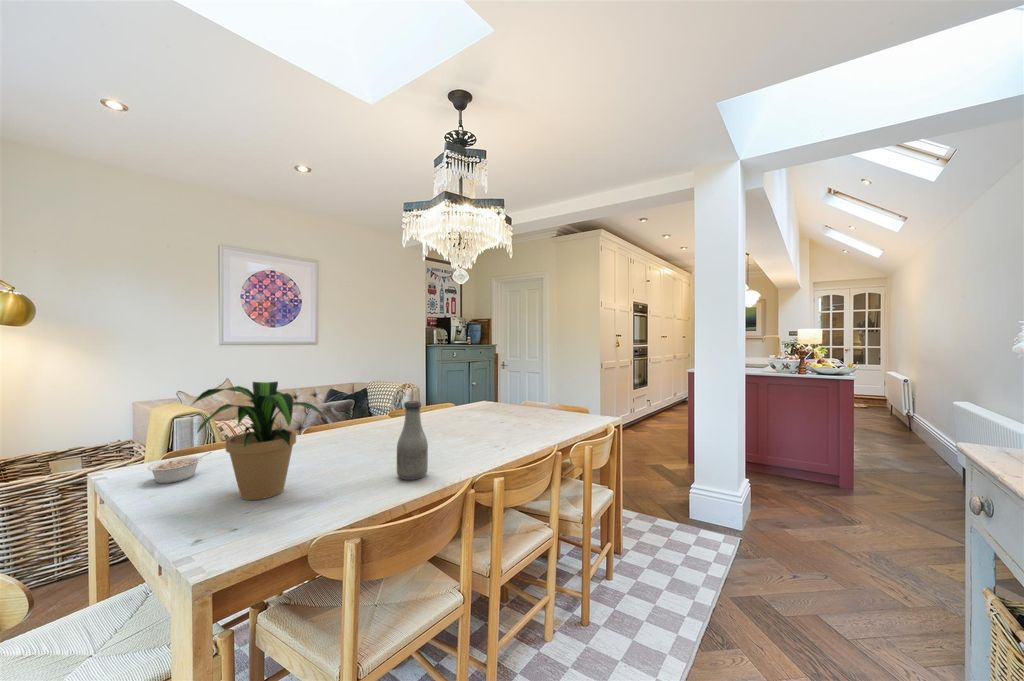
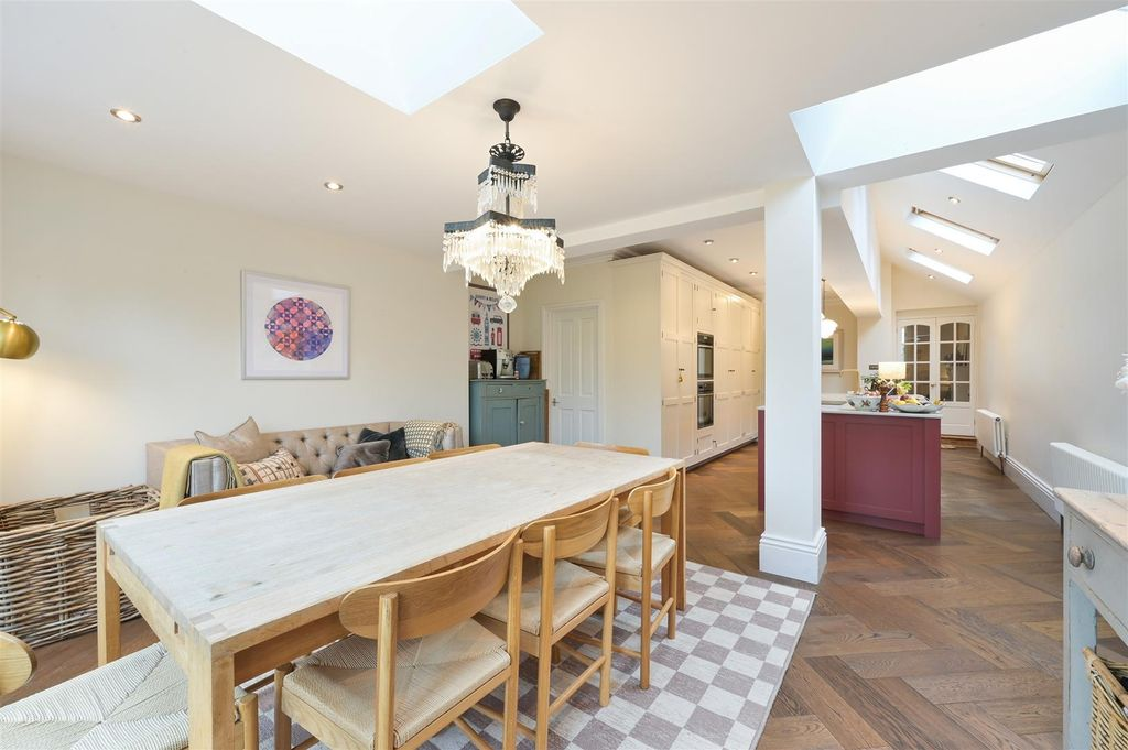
- potted plant (261, 438)
- bottle (412, 438)
- legume (177, 468)
